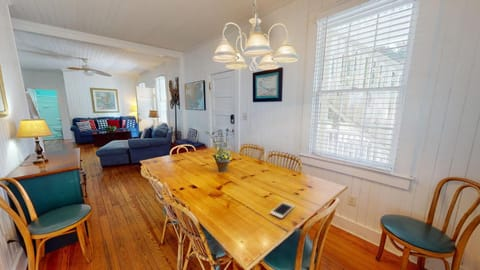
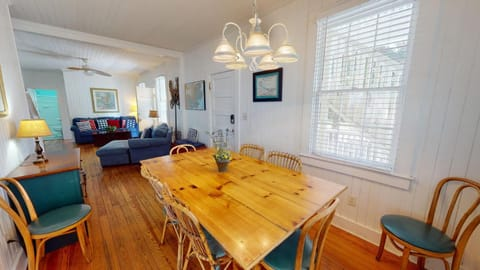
- cell phone (282, 209)
